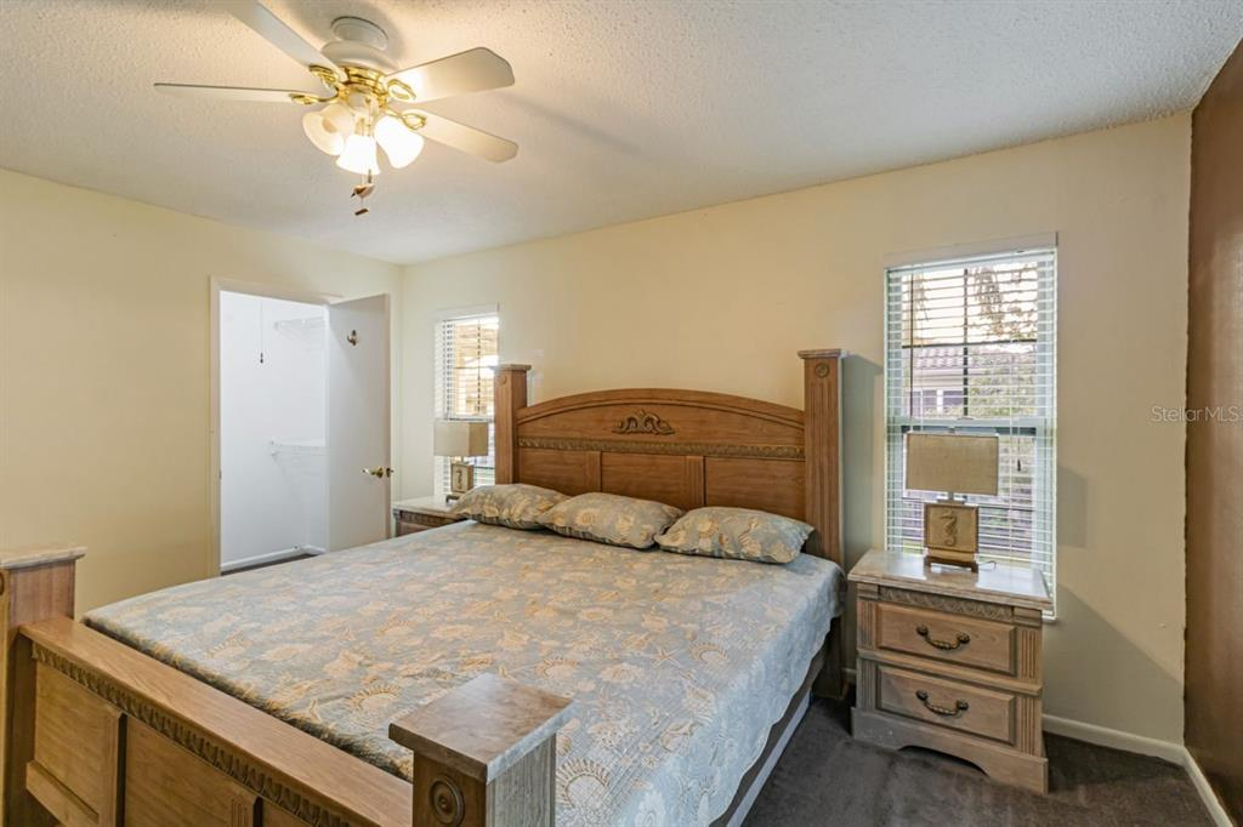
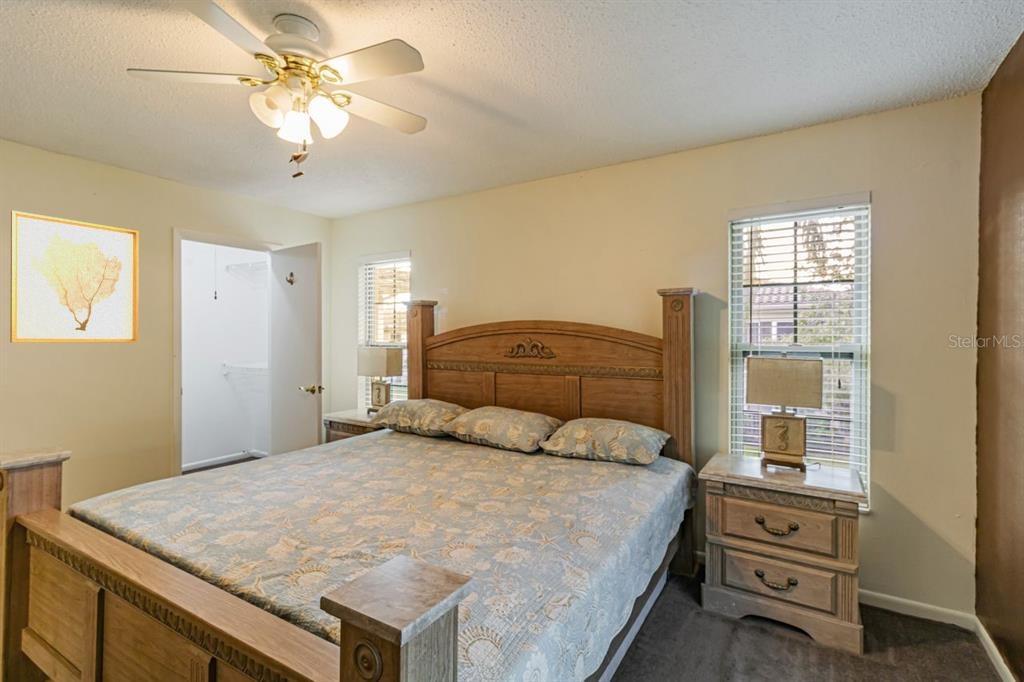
+ wall art (79, 282)
